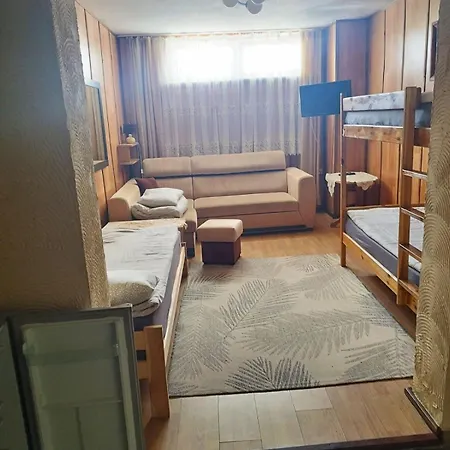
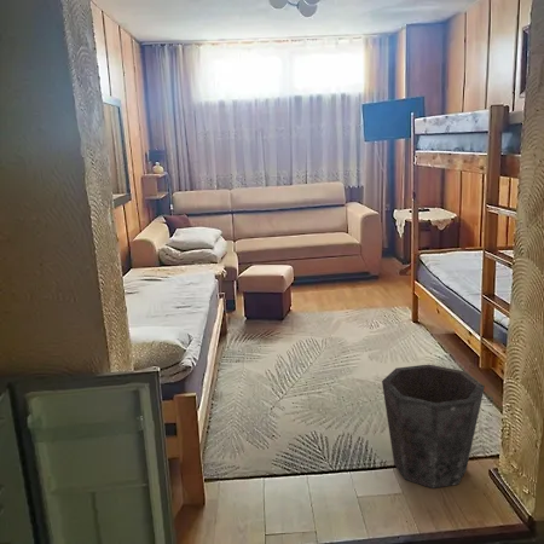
+ waste bin (430, 426)
